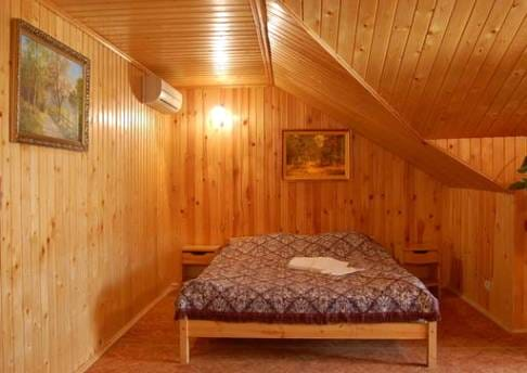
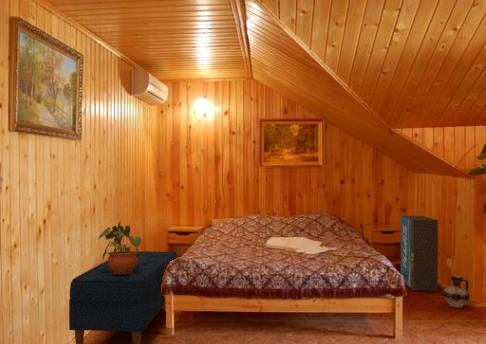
+ air purifier (418, 251)
+ ceramic jug (456, 291)
+ bench (131, 295)
+ potted plant (120, 247)
